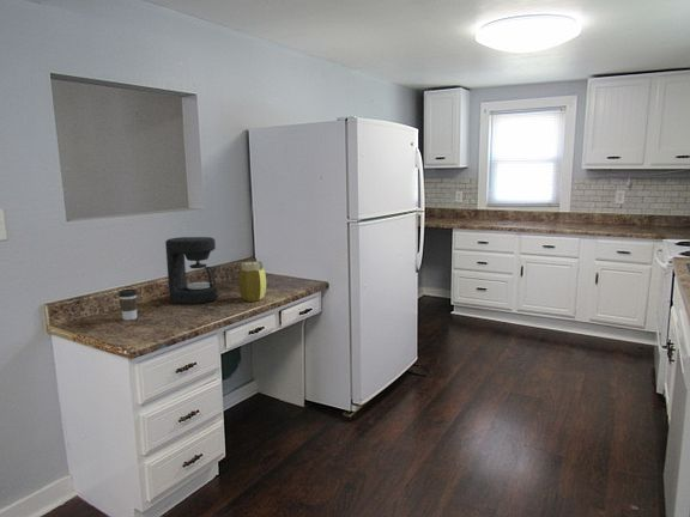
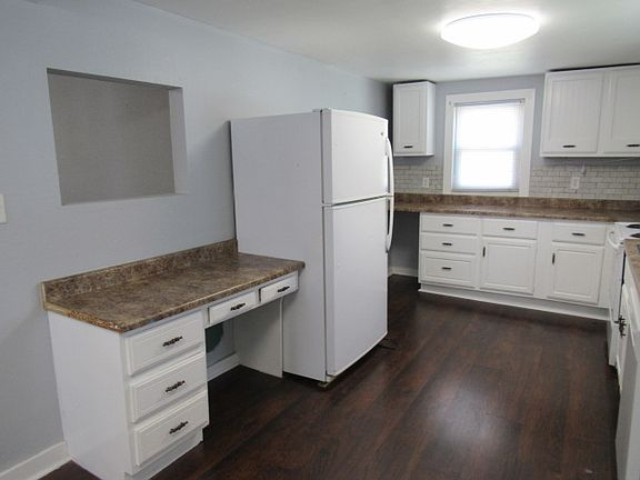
- jar (252, 280)
- coffee cup (128, 304)
- coffee maker (192, 267)
